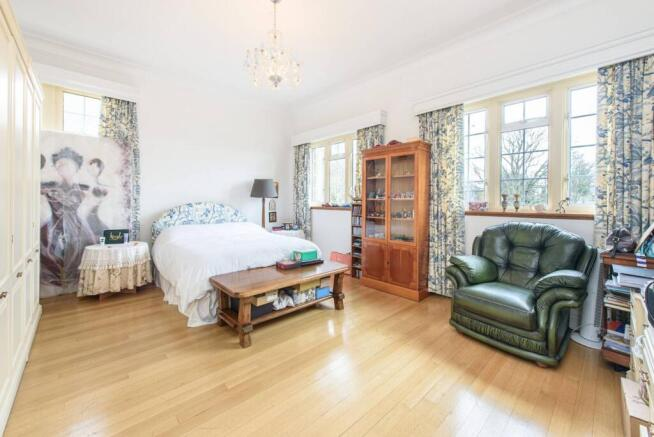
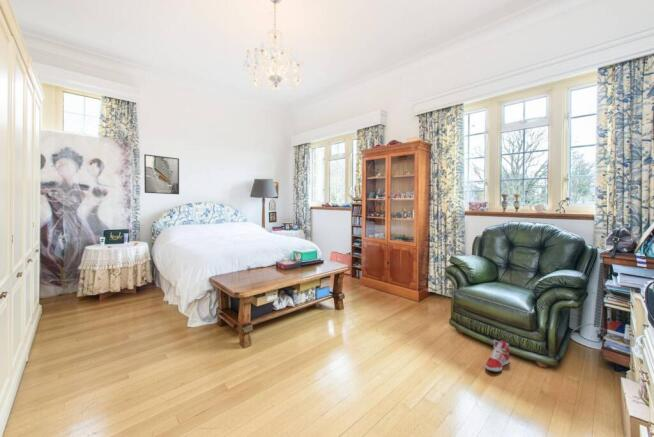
+ sneaker (497, 354)
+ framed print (162, 175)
